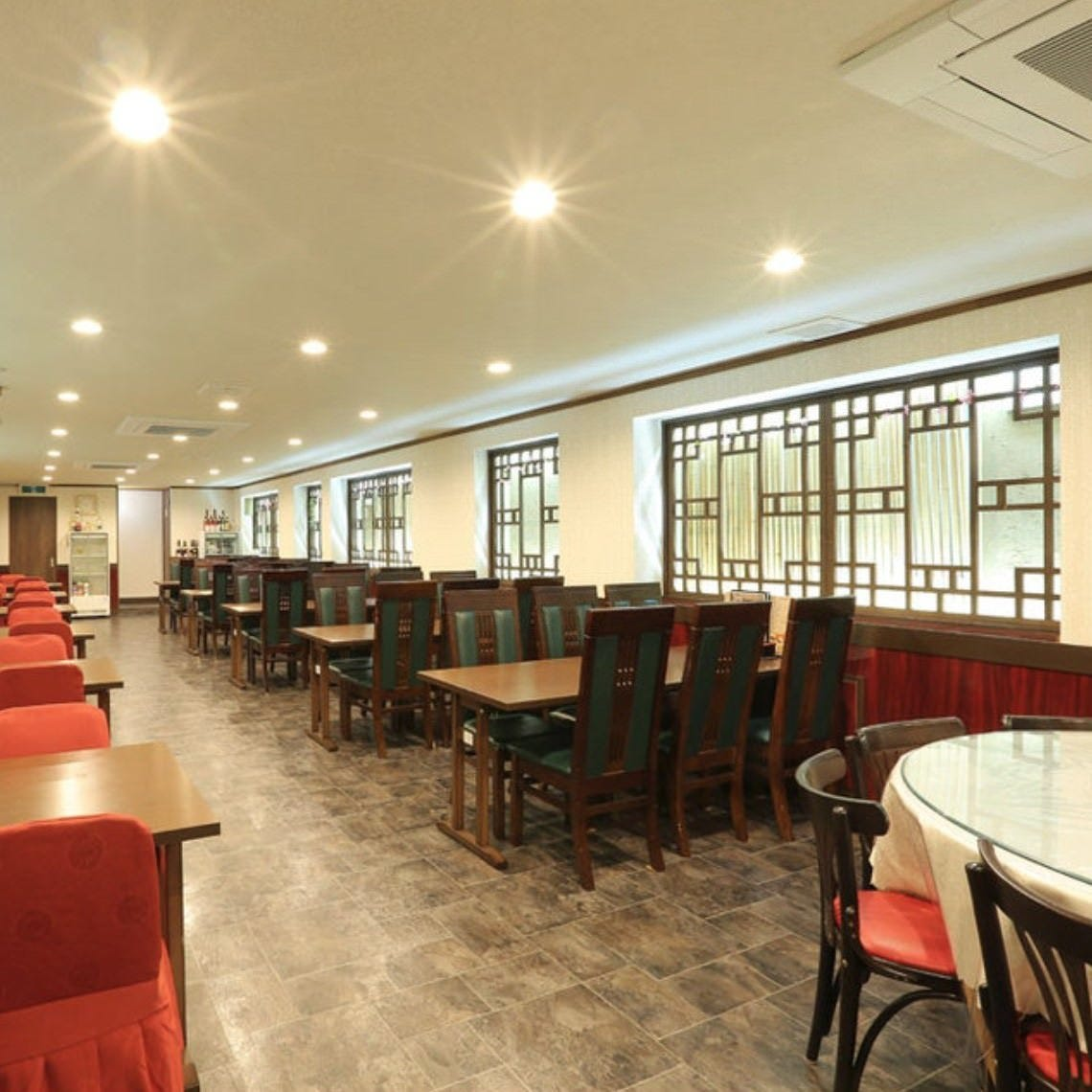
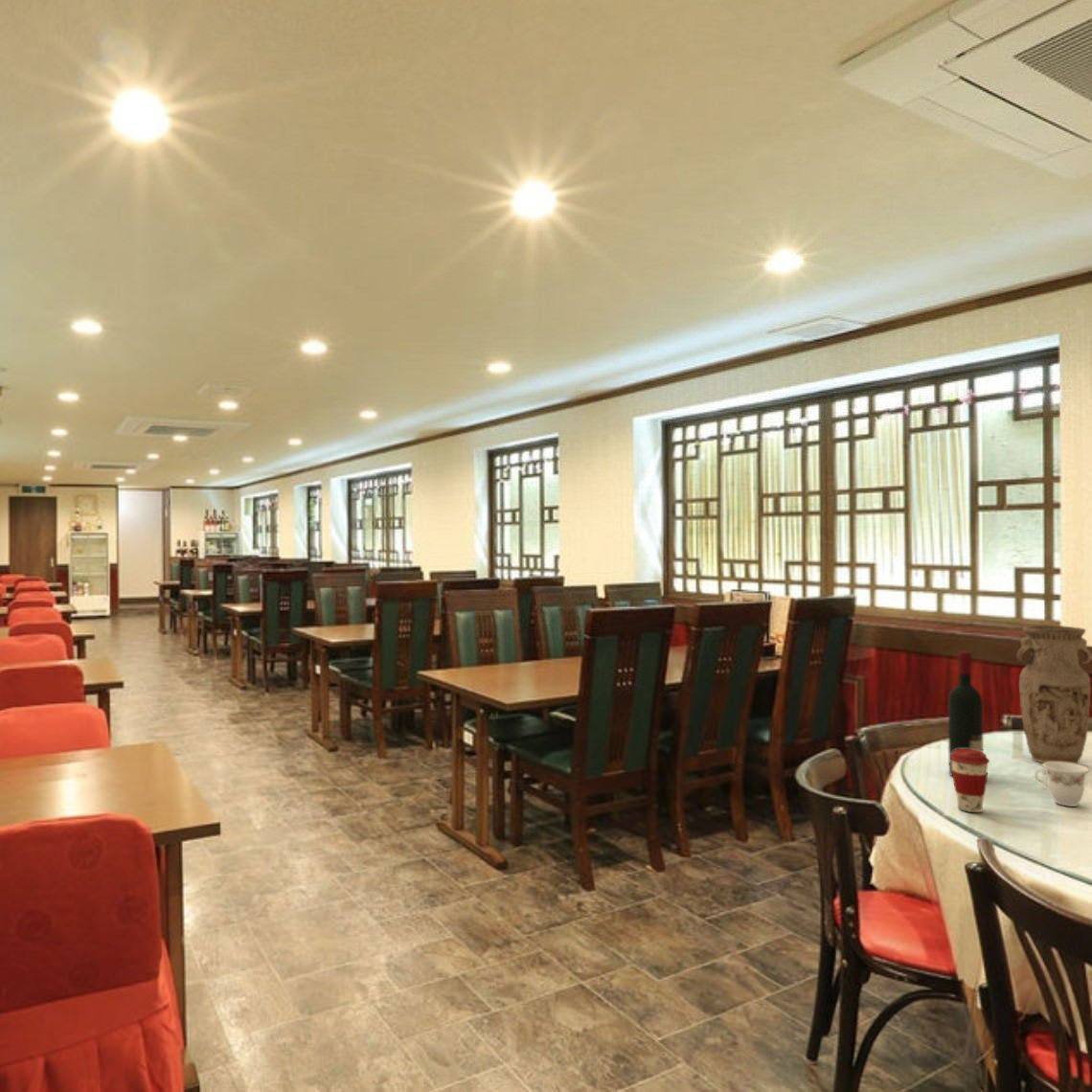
+ coffee cup (969, 781)
+ teacup (1061, 784)
+ alcohol (965, 714)
+ vase (1054, 694)
